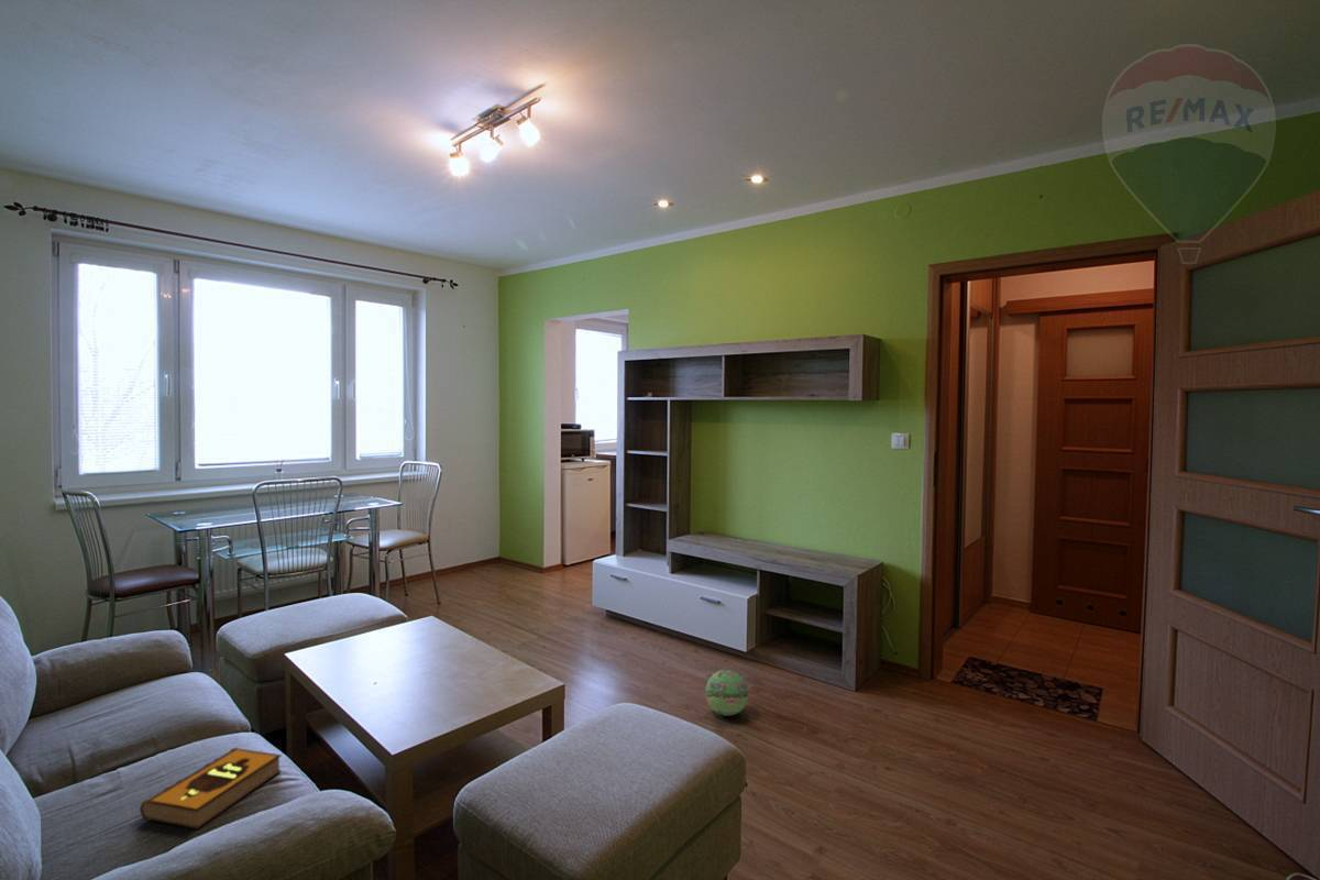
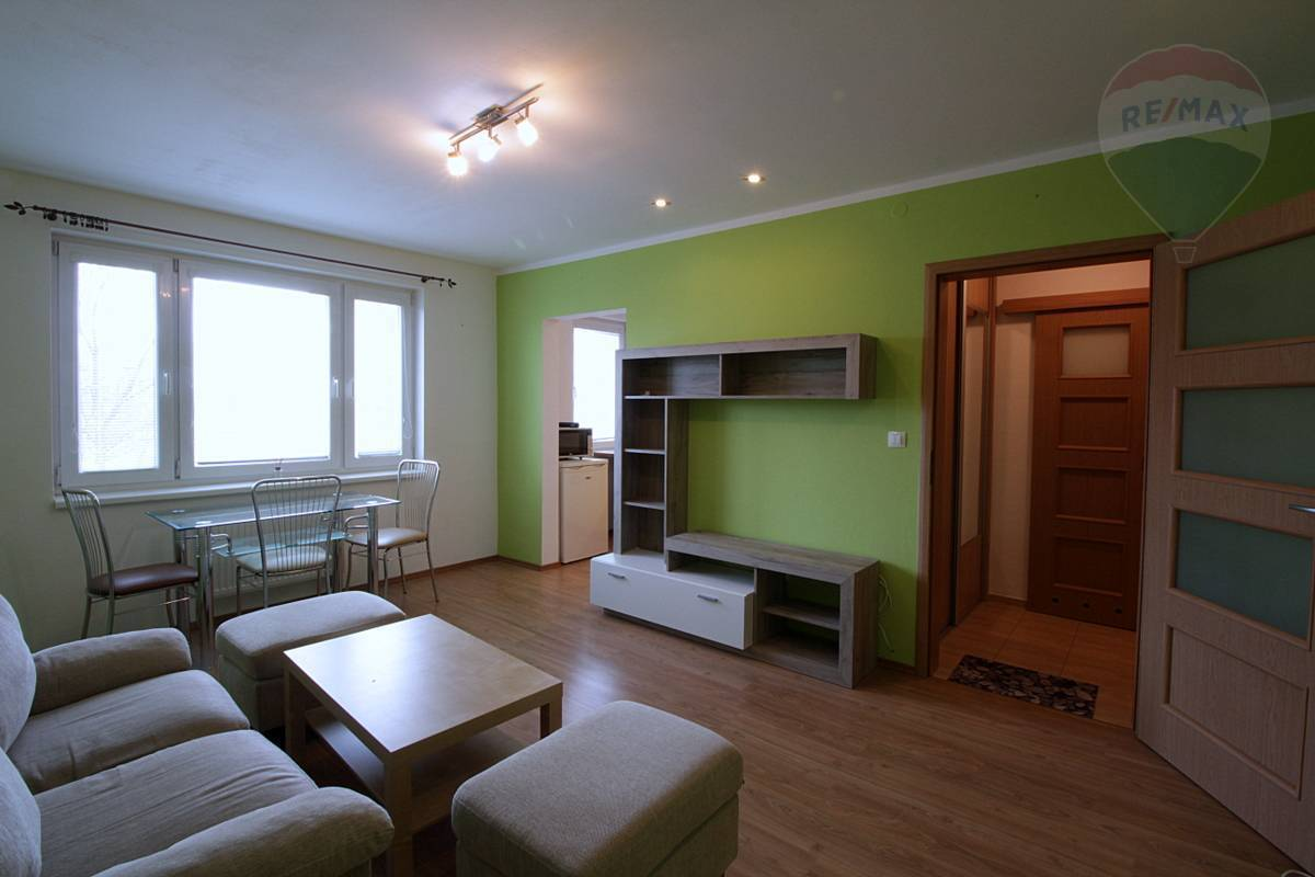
- hardback book (215, 783)
- ball (726, 692)
